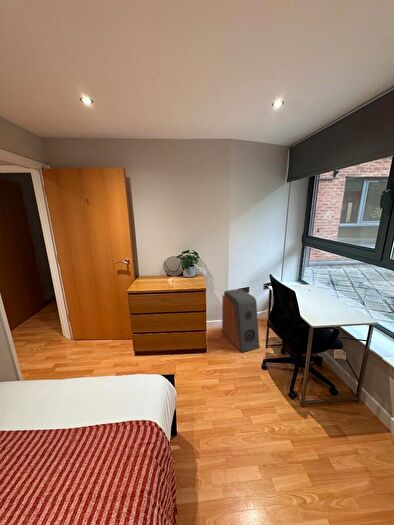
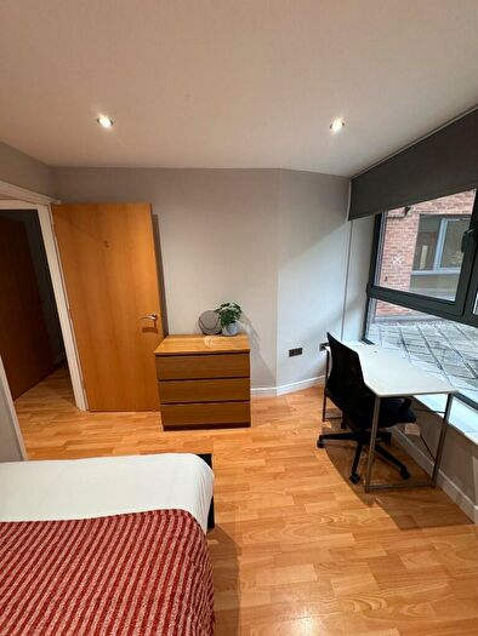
- speaker (241, 318)
